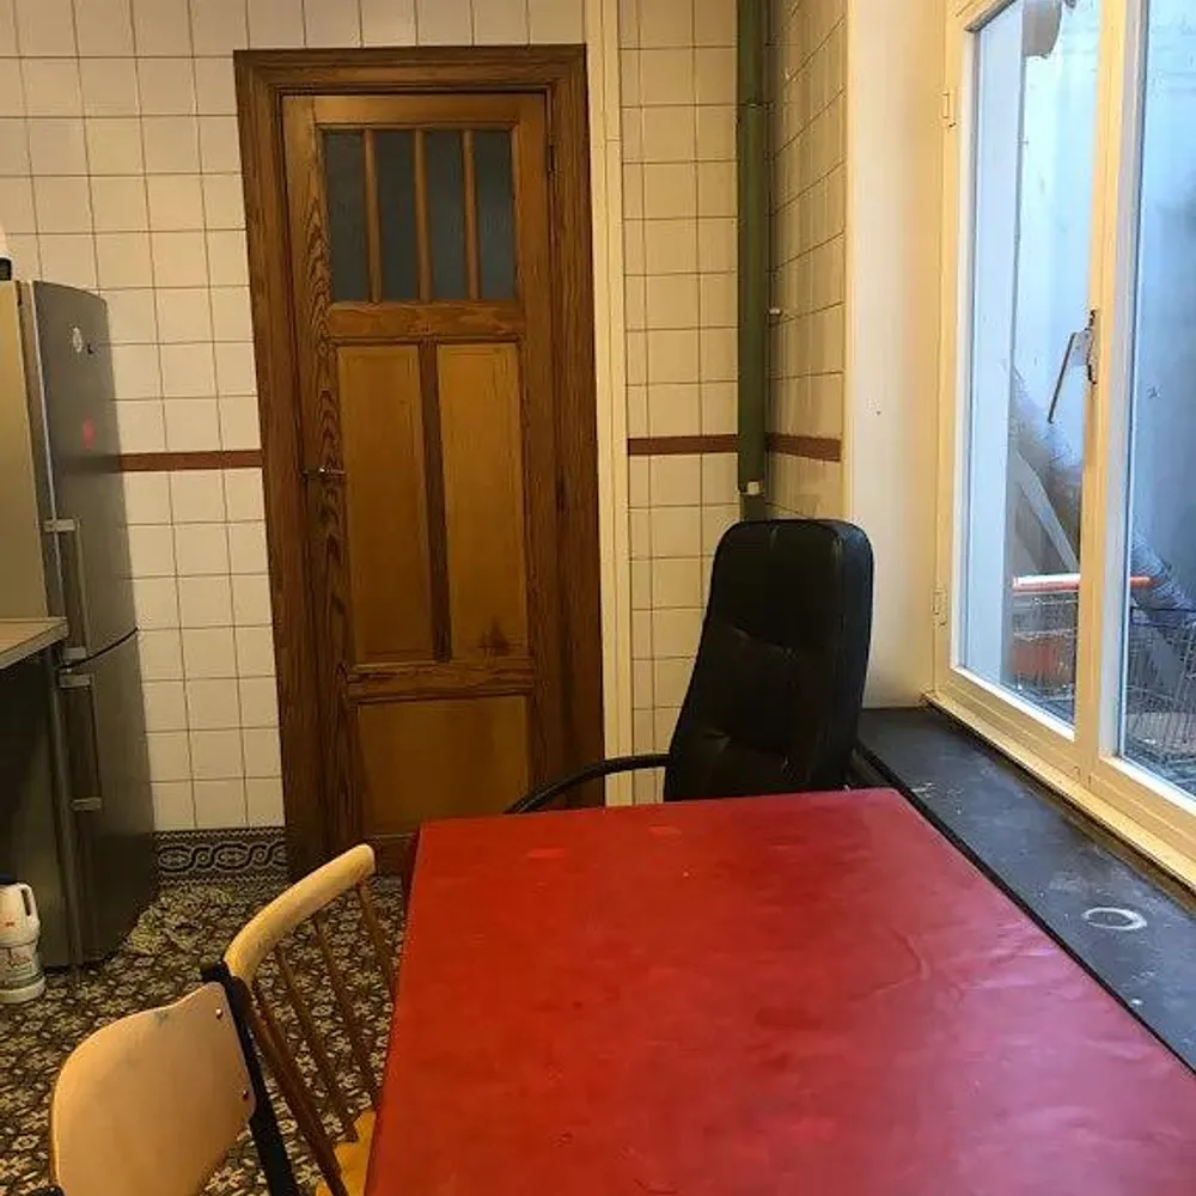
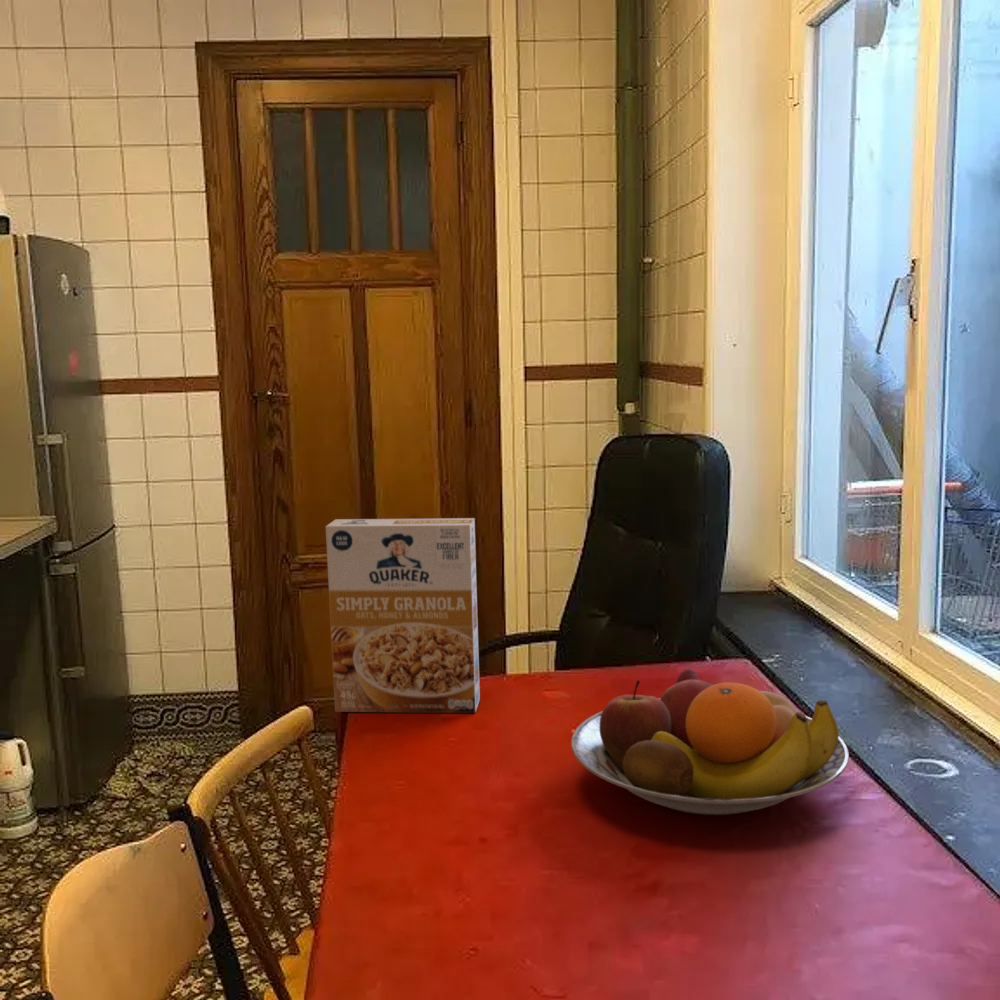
+ fruit bowl (706, 731)
+ cereal box (404, 615)
